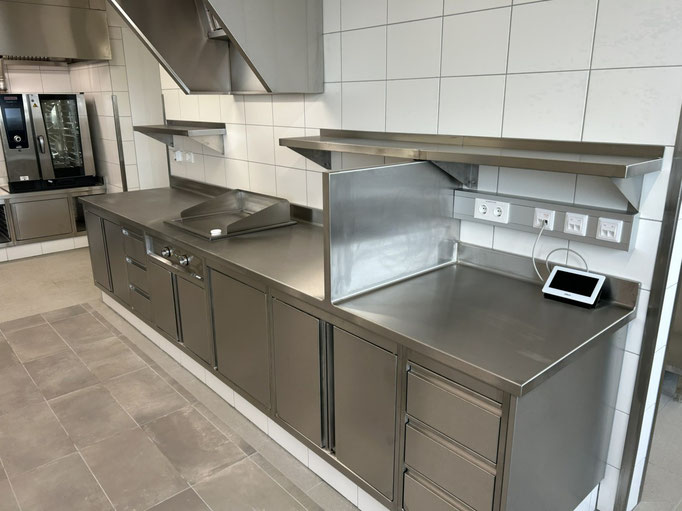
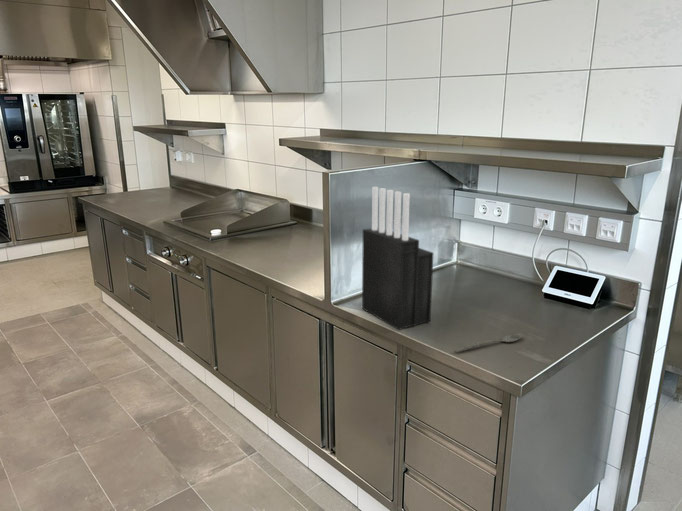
+ spoon (489, 342)
+ knife block (400, 253)
